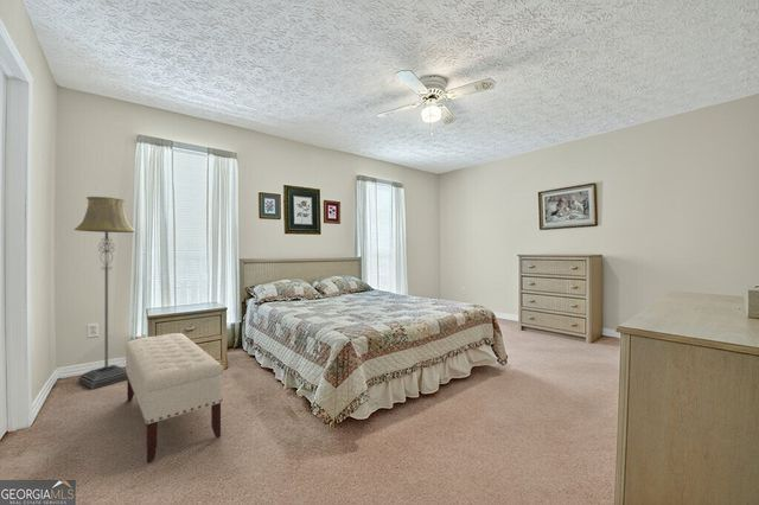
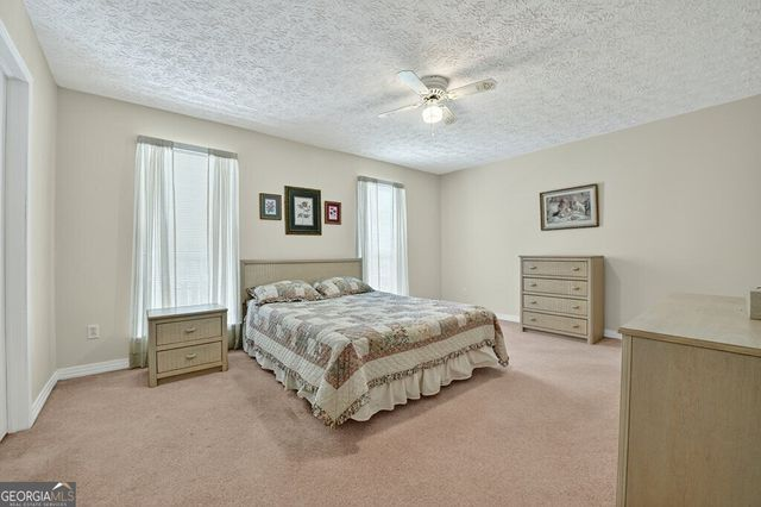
- floor lamp (106, 289)
- bench (168, 383)
